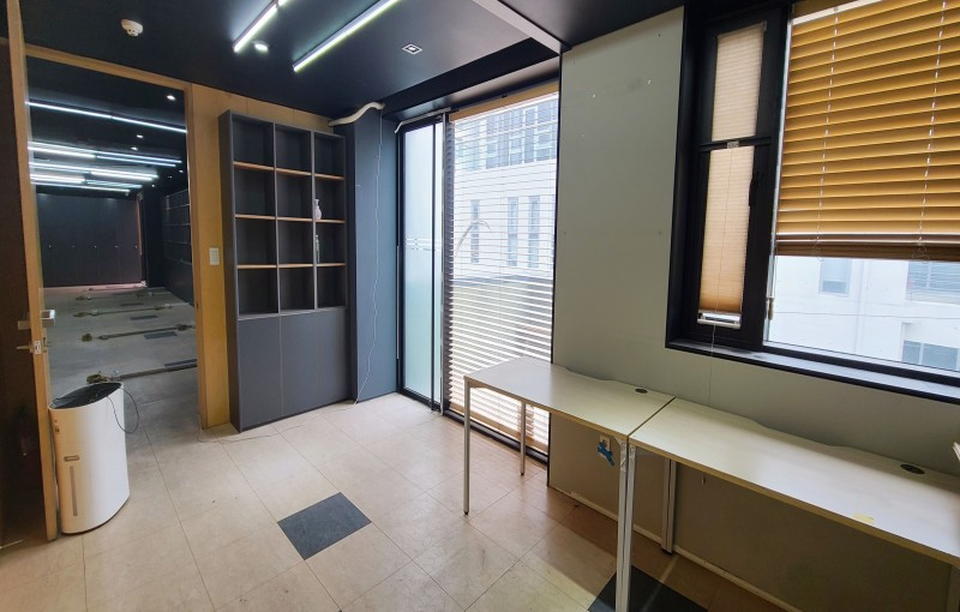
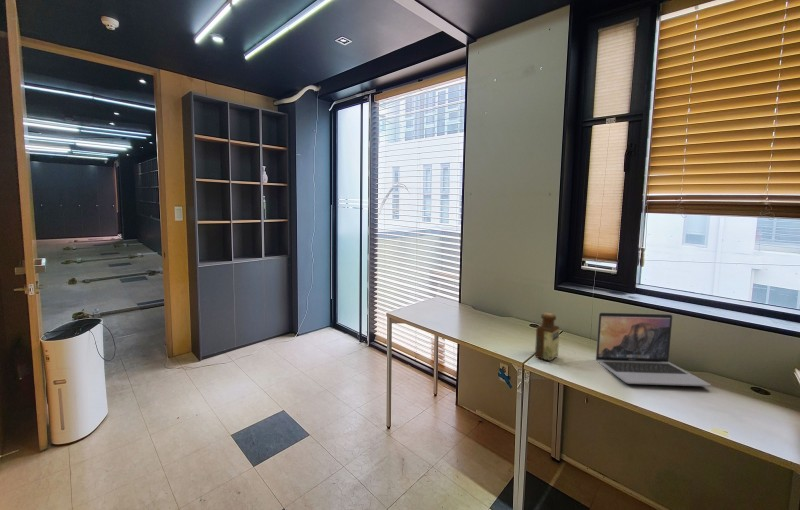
+ bottle (547, 335)
+ laptop (650, 347)
